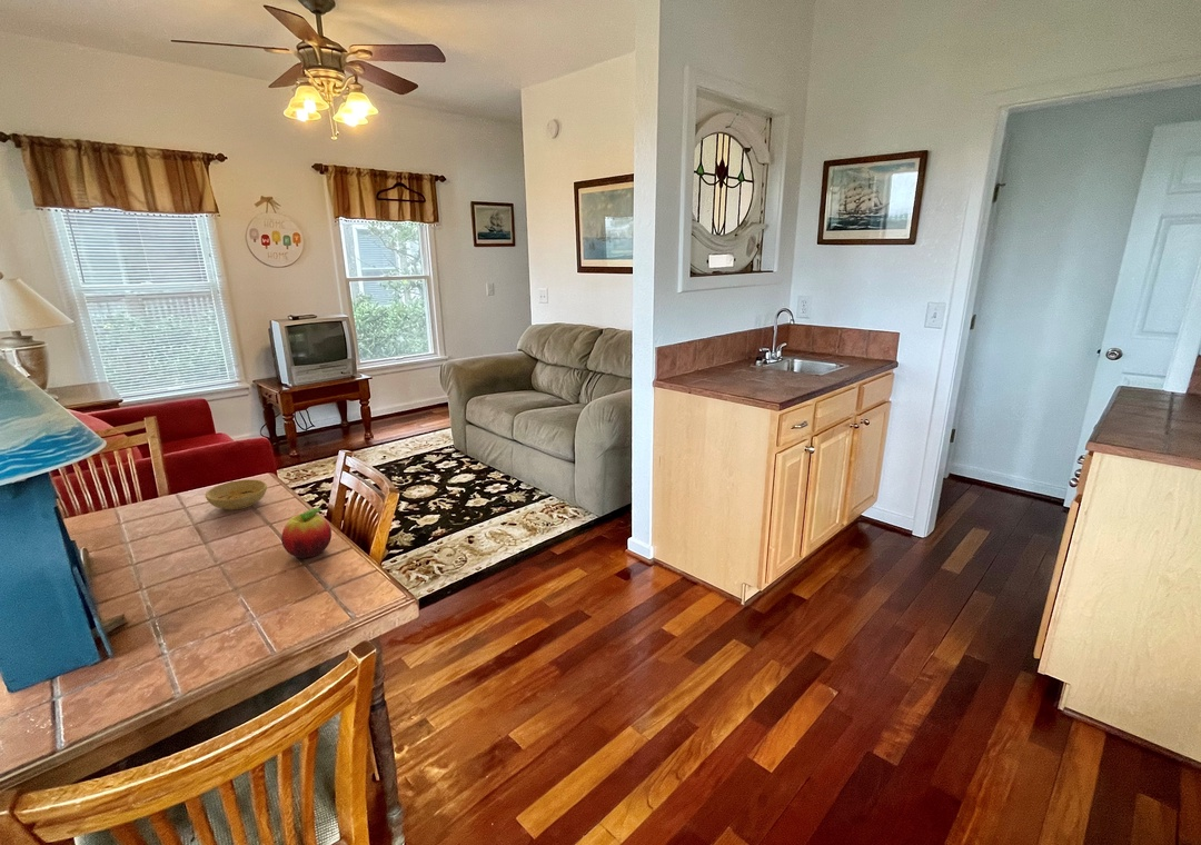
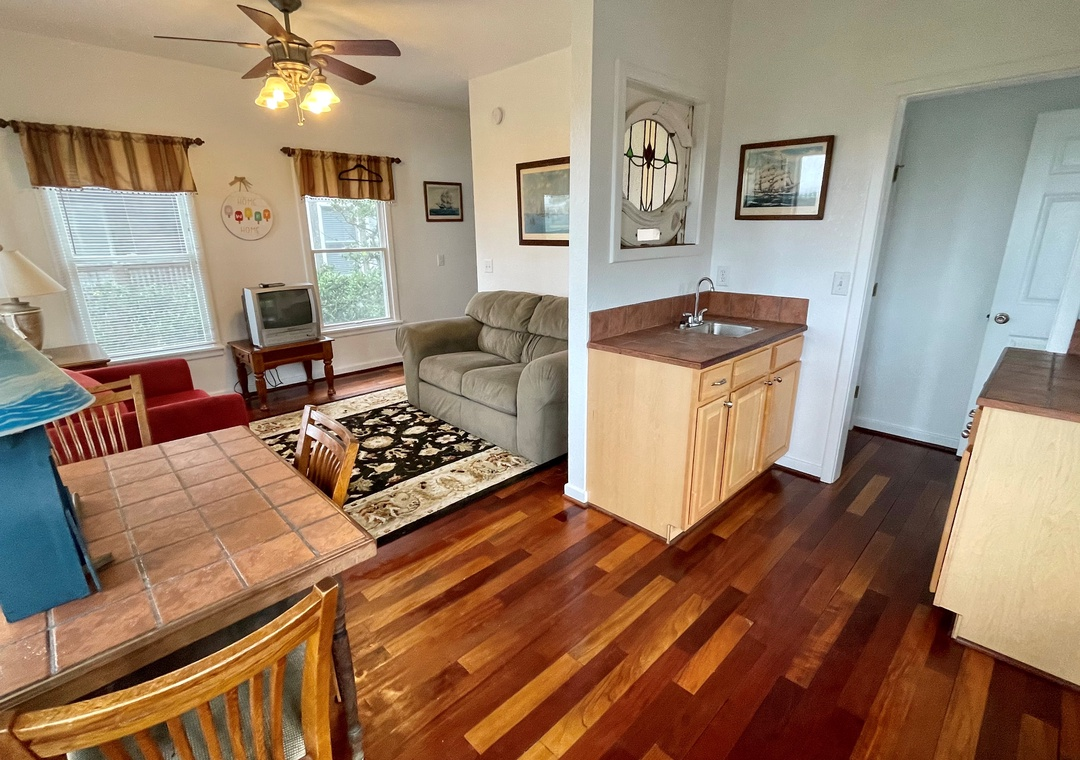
- fruit (306, 533)
- bowl (238, 496)
